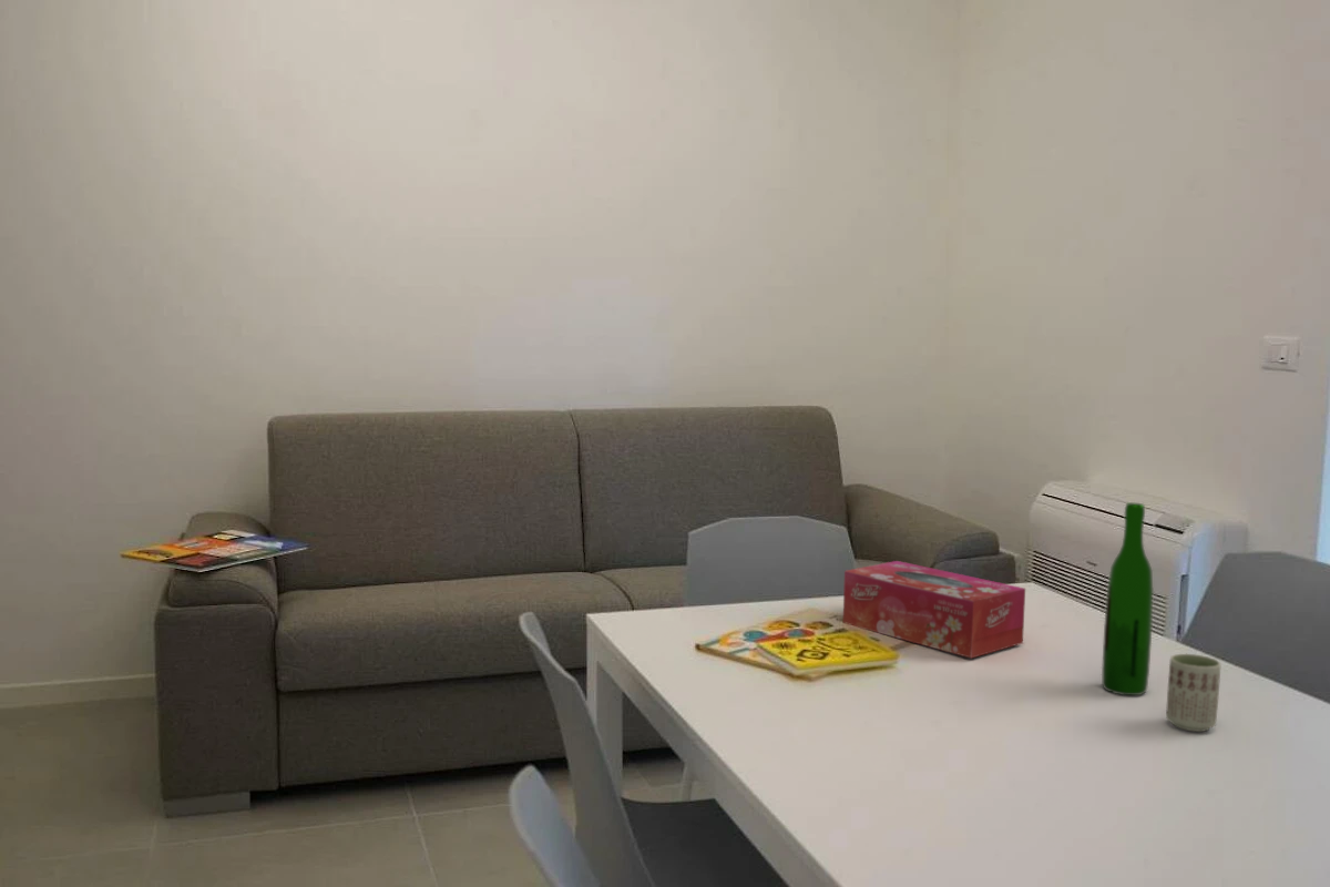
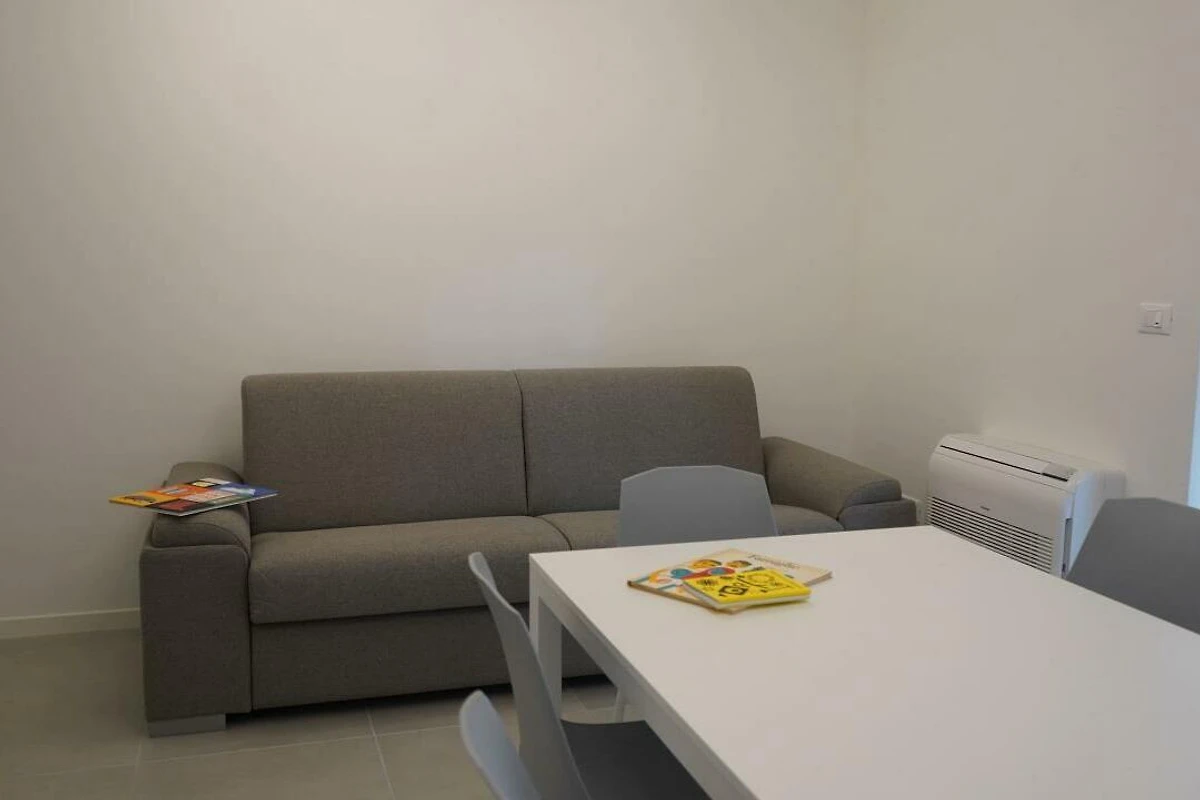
- cup (1193, 692)
- wine bottle (1129, 597)
- tissue box (931, 605)
